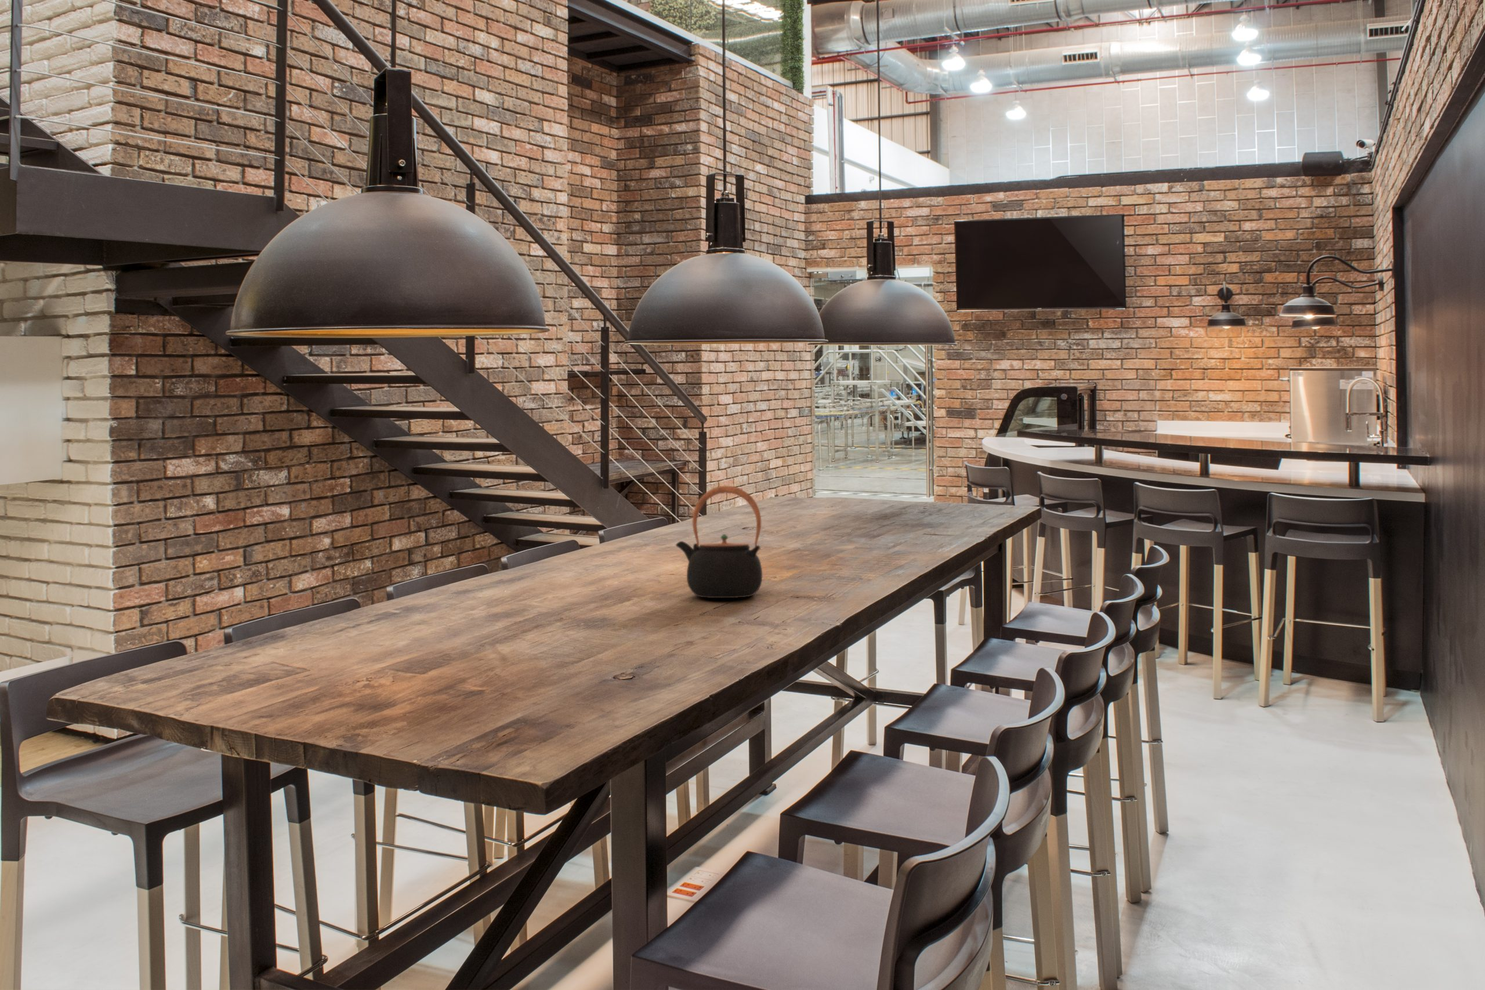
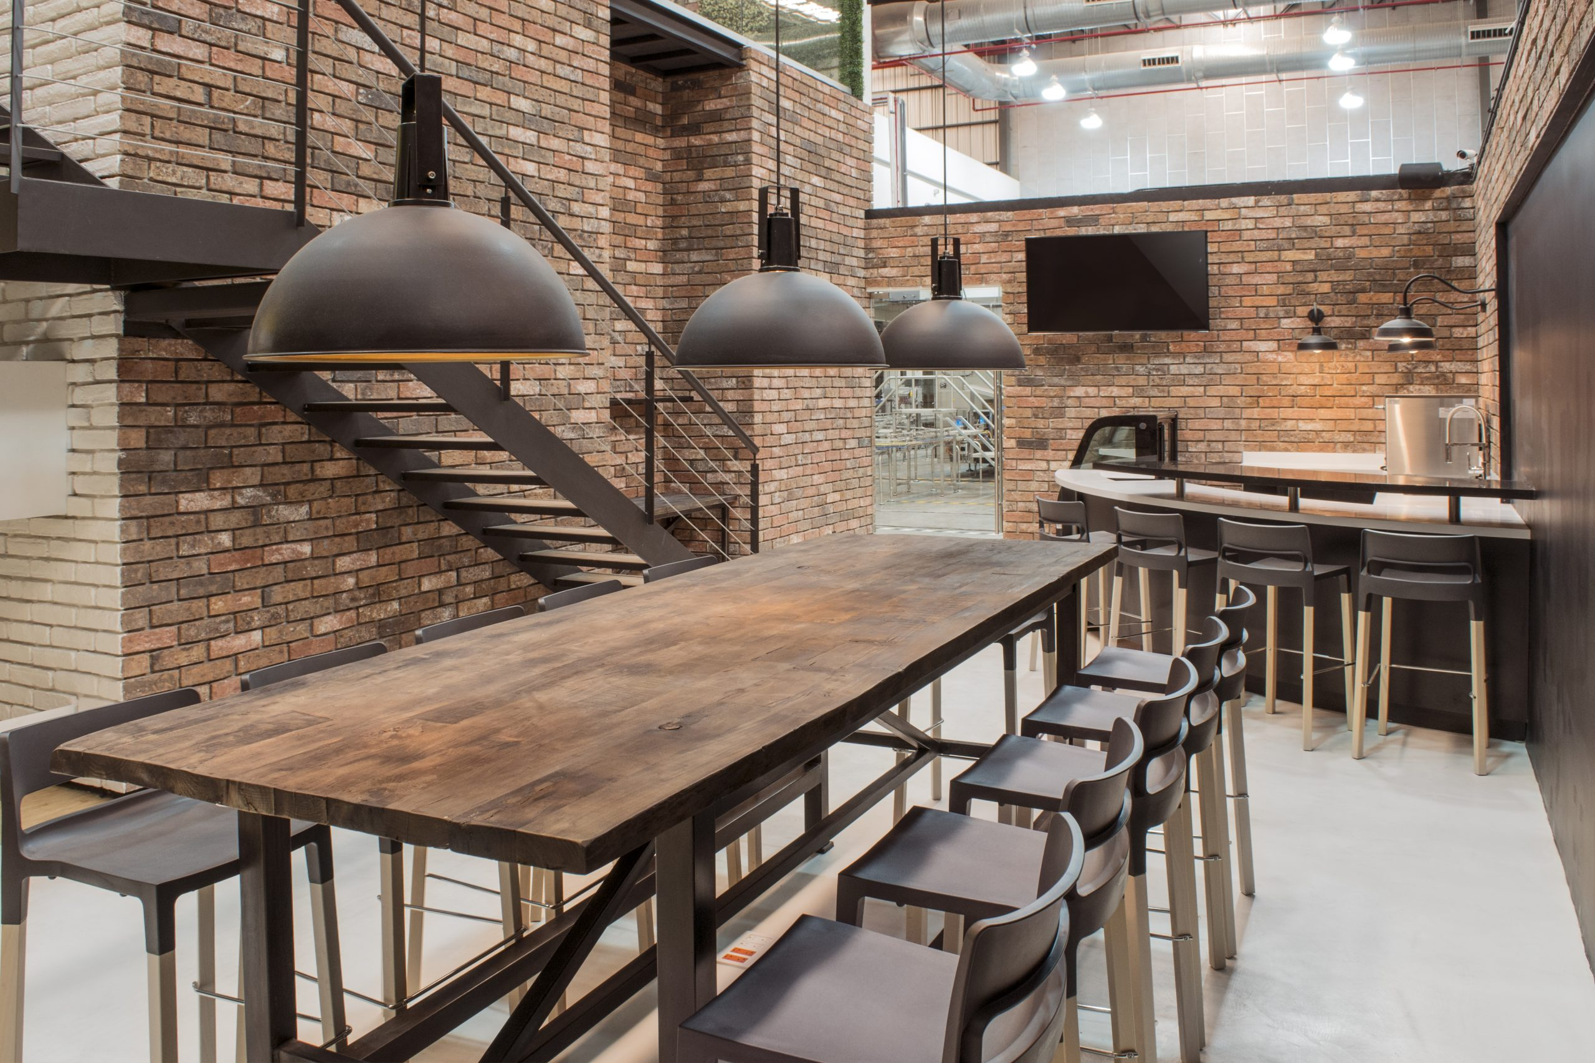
- teapot (717, 544)
